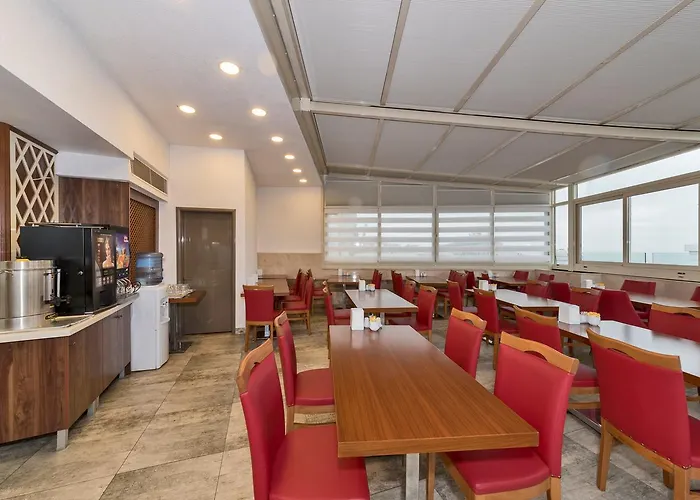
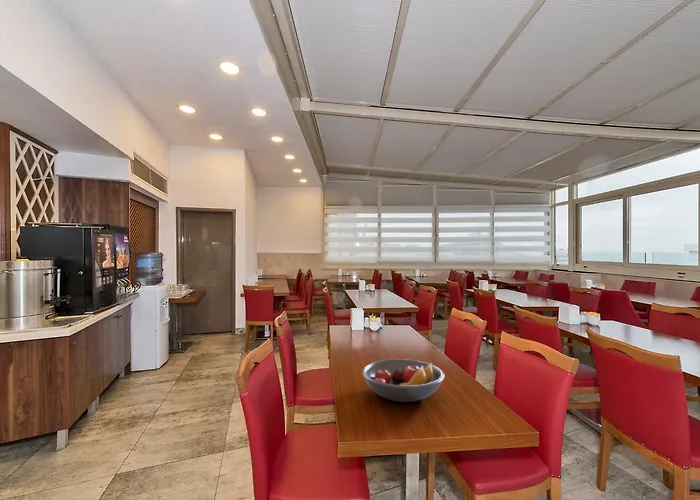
+ fruit bowl (402, 379)
